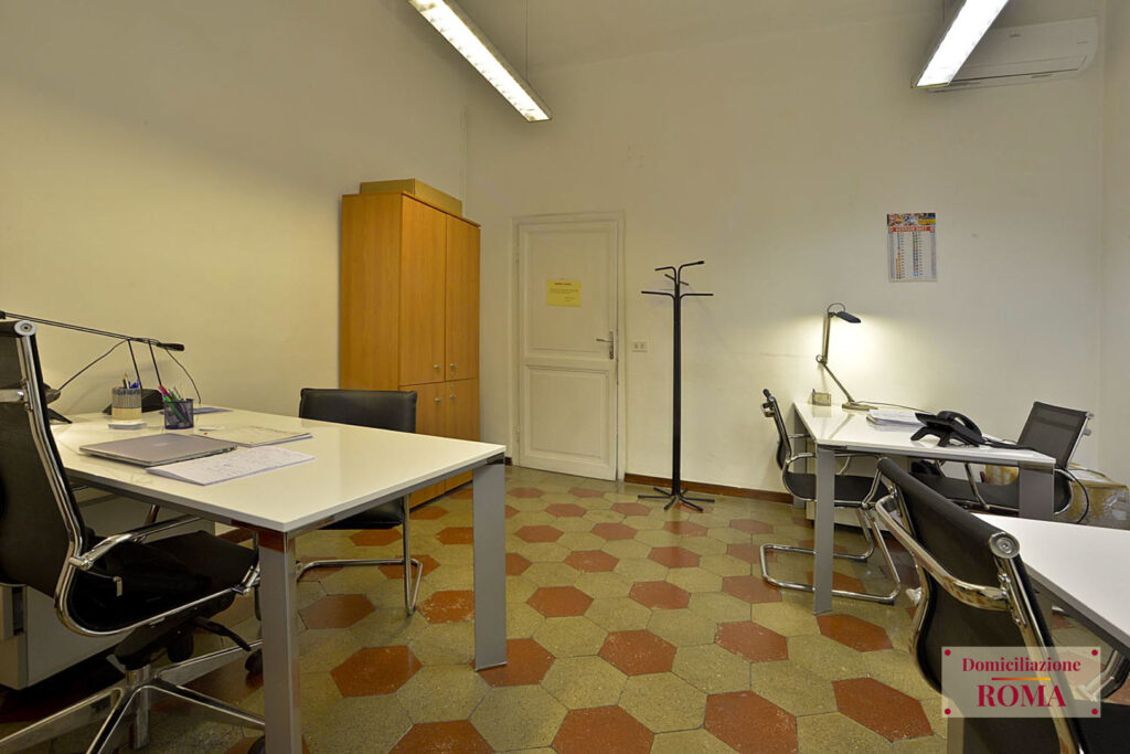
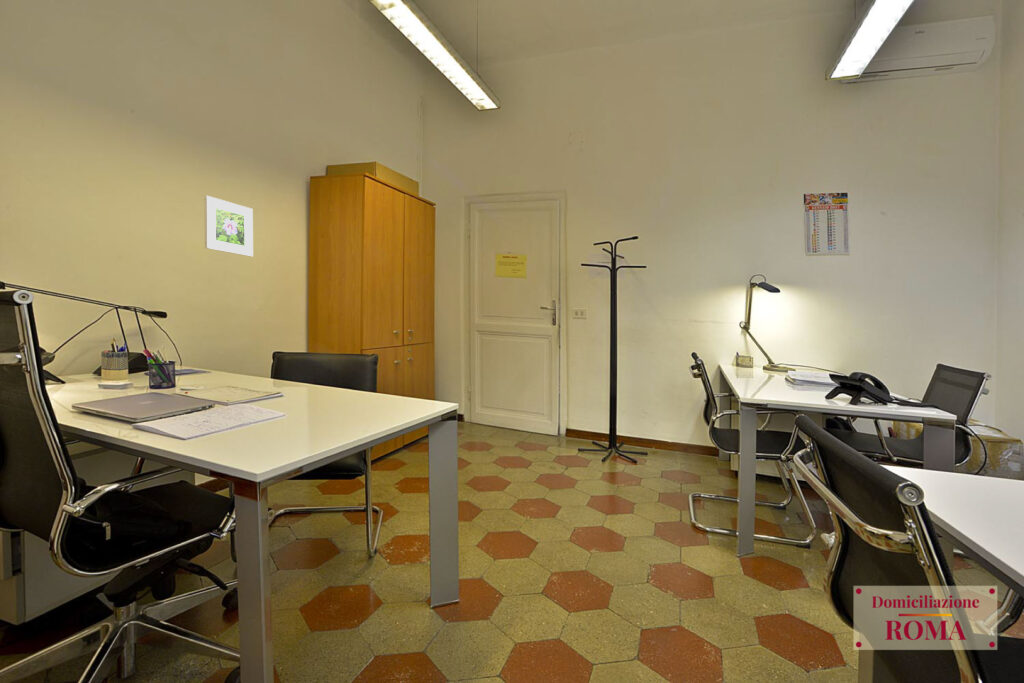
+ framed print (229, 227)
